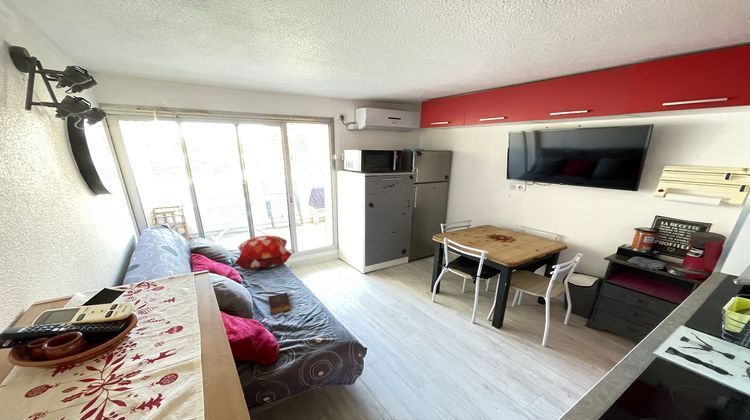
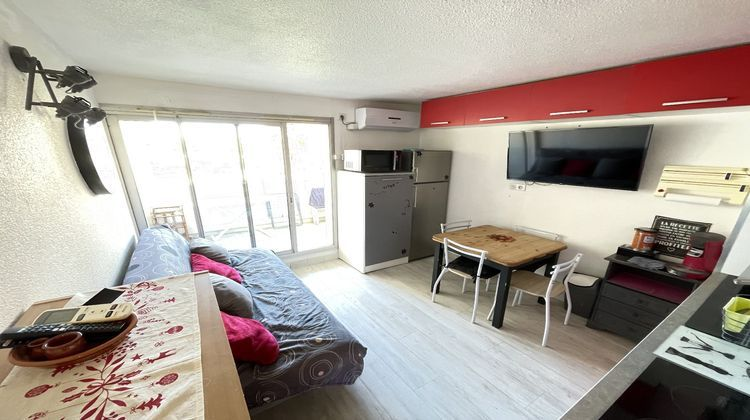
- decorative pillow (264, 250)
- book (279, 303)
